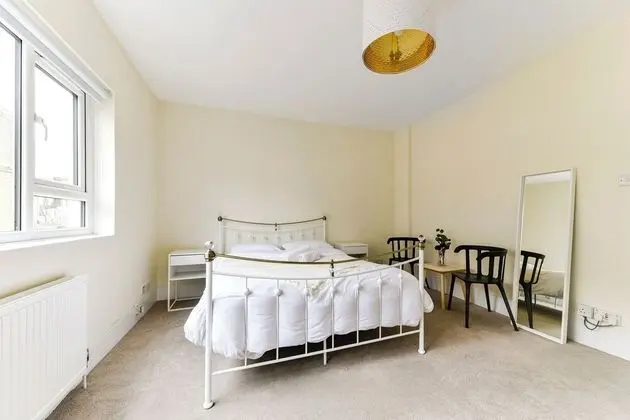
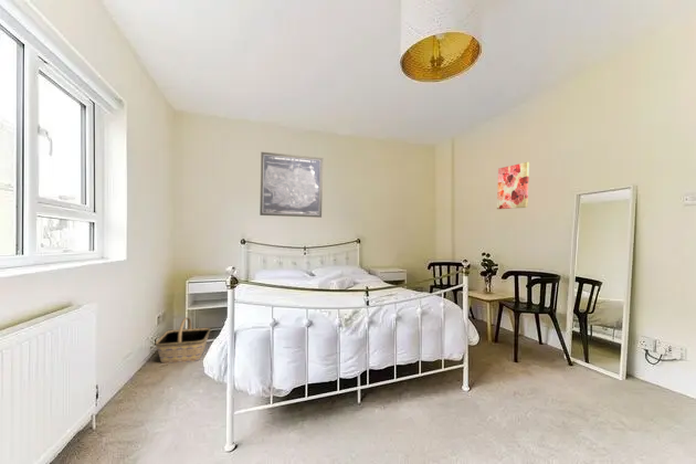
+ basket (184, 337)
+ wall art (512, 187)
+ wall art (292, 186)
